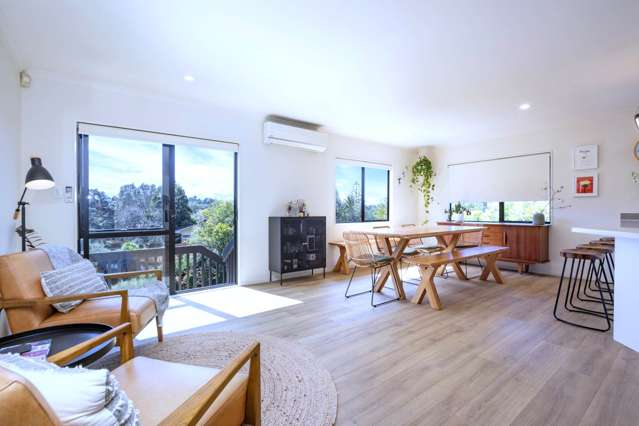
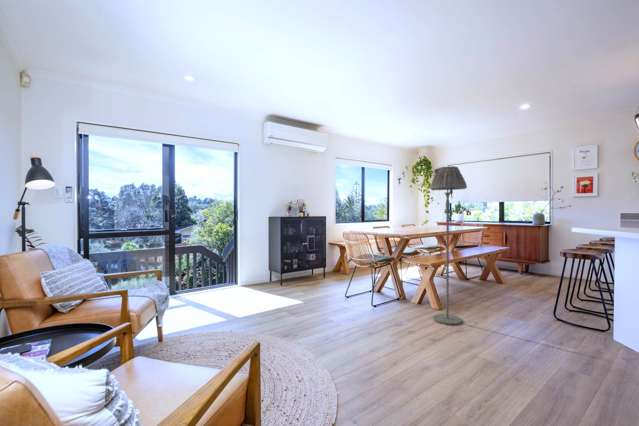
+ floor lamp (447, 243)
